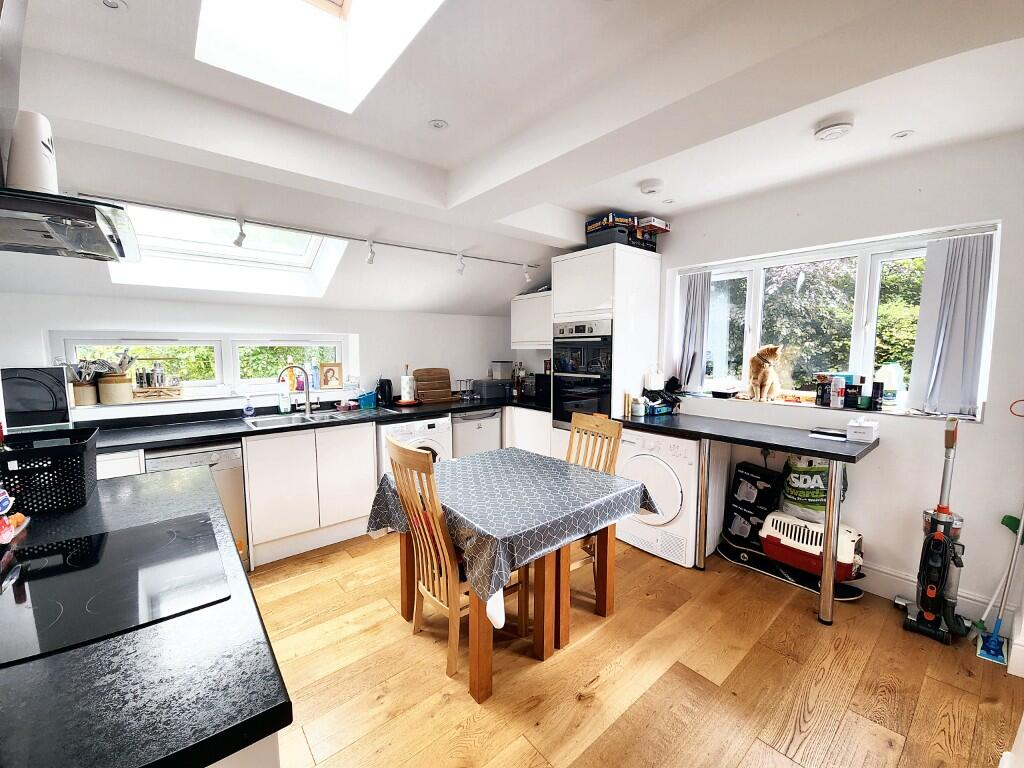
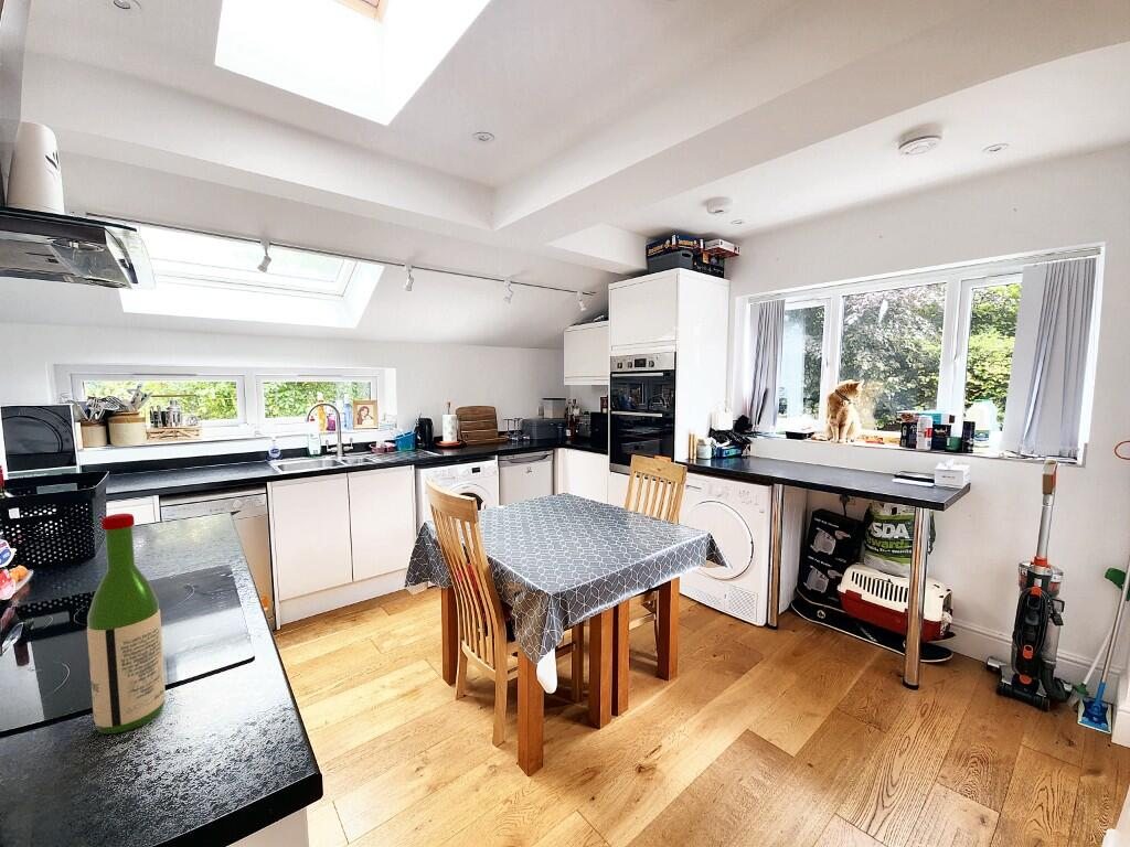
+ wine bottle (125, 618)
